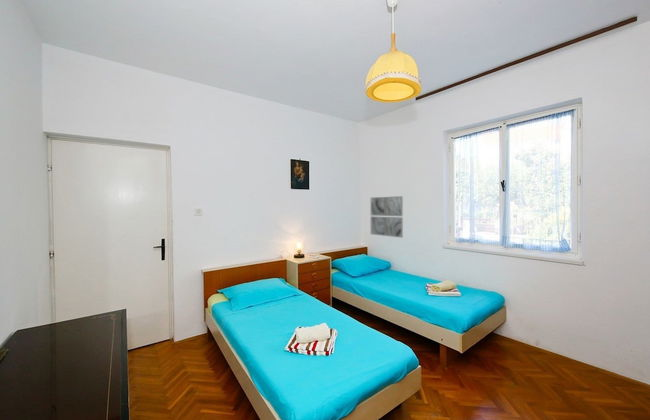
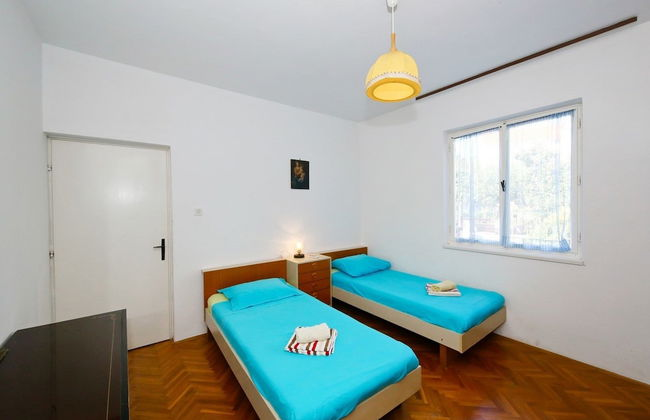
- wall art (385, 215)
